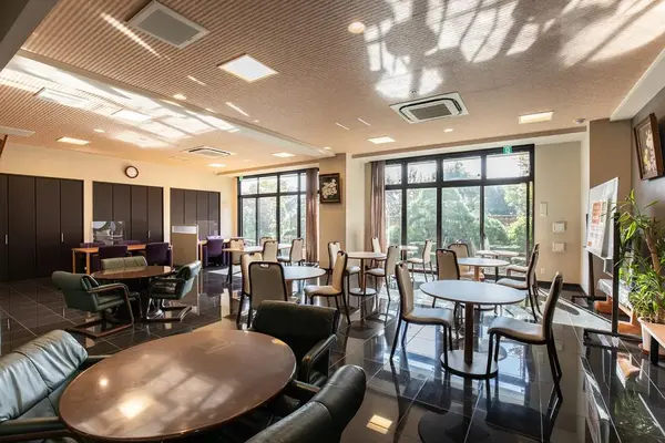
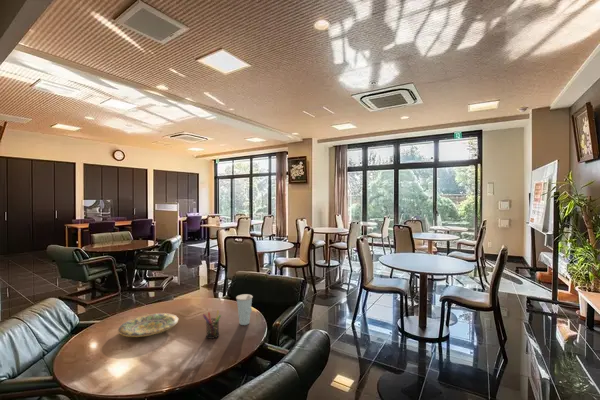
+ plate (149, 326)
+ pen holder (213, 323)
+ cup (244, 308)
